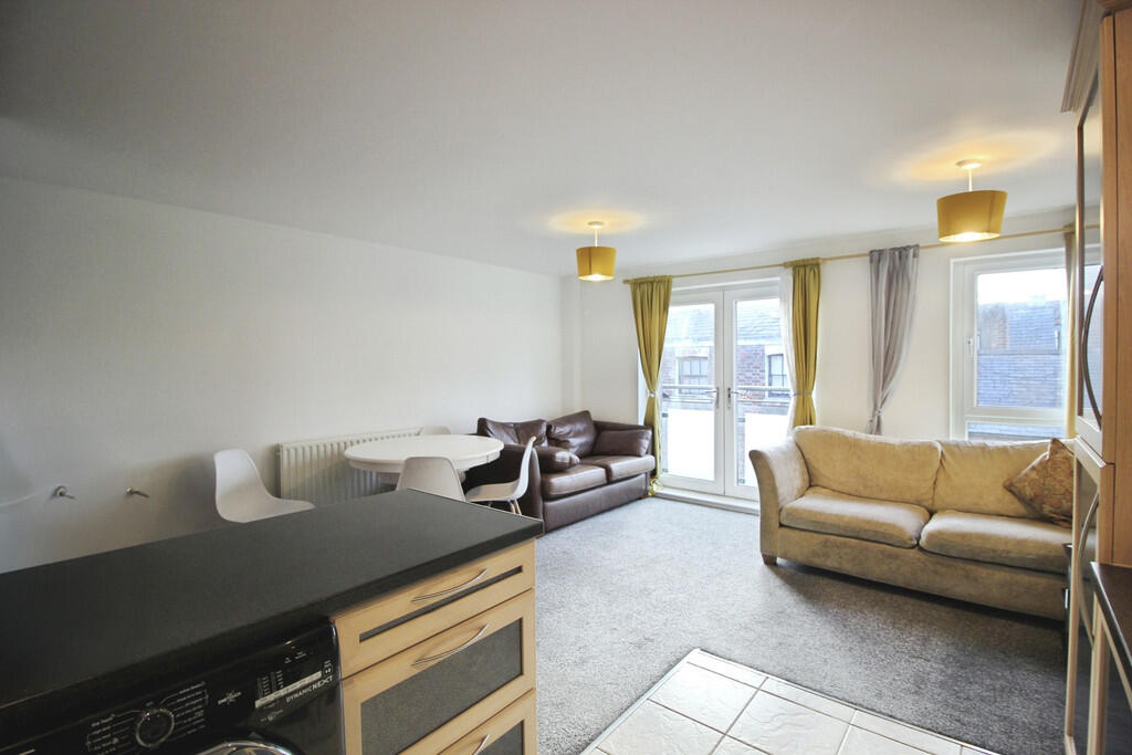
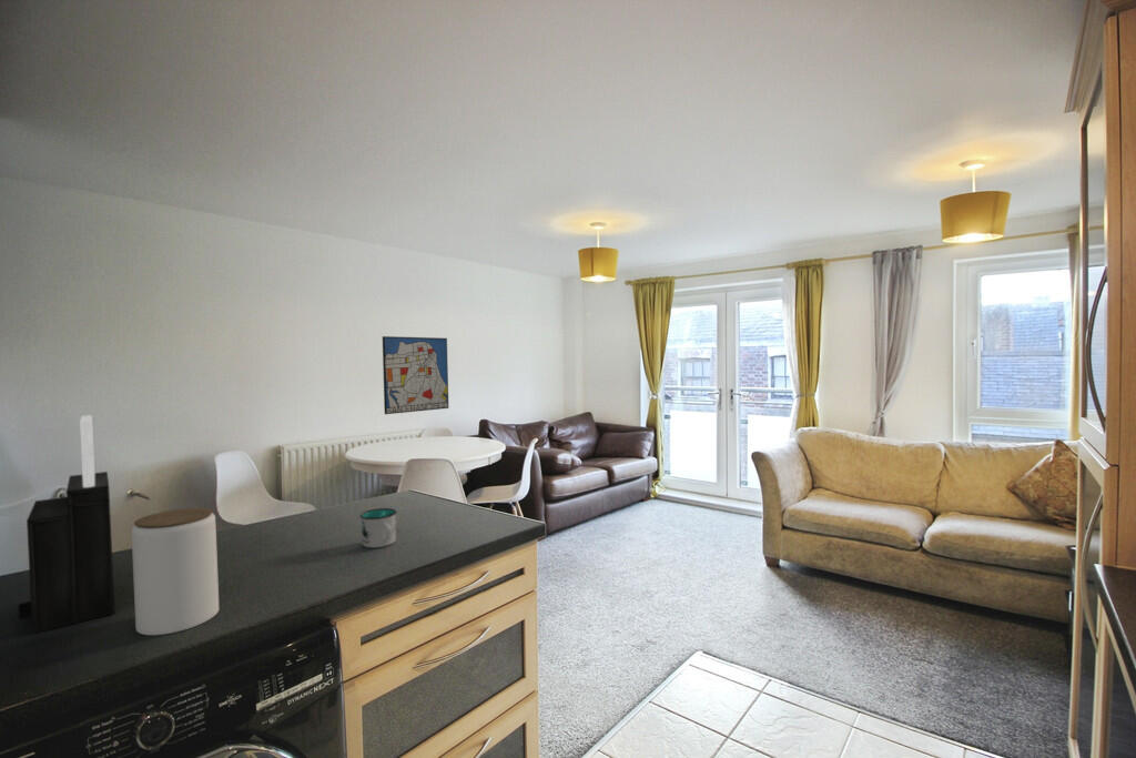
+ mug (381, 528)
+ knife block (63, 515)
+ wall art (417, 374)
+ jar (176, 567)
